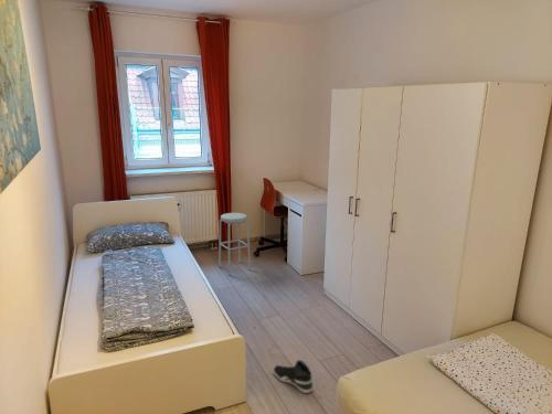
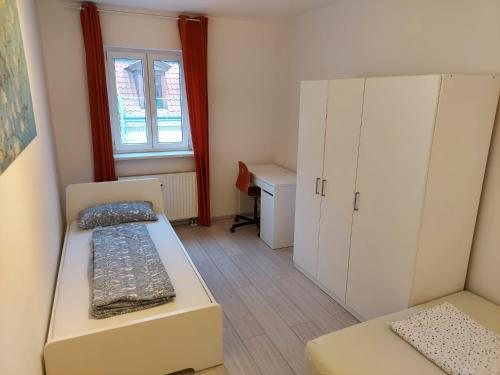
- sneaker (293, 369)
- stool (234, 241)
